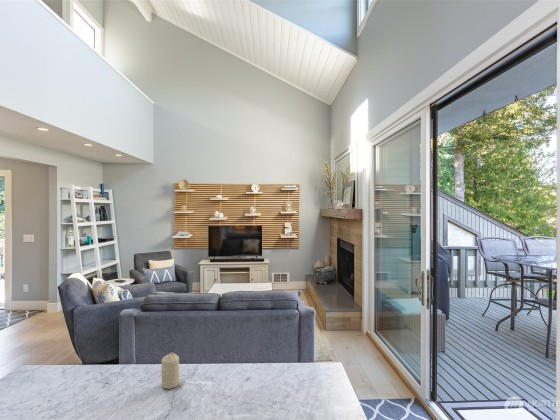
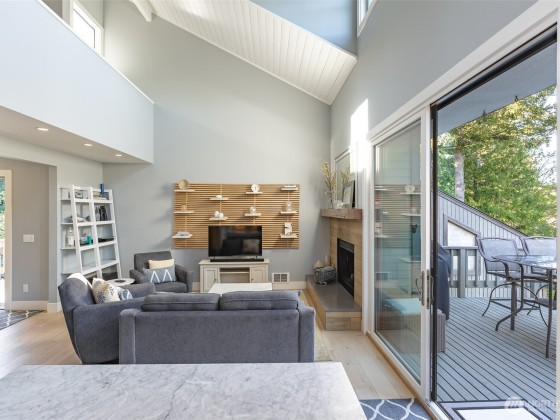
- candle (170, 369)
